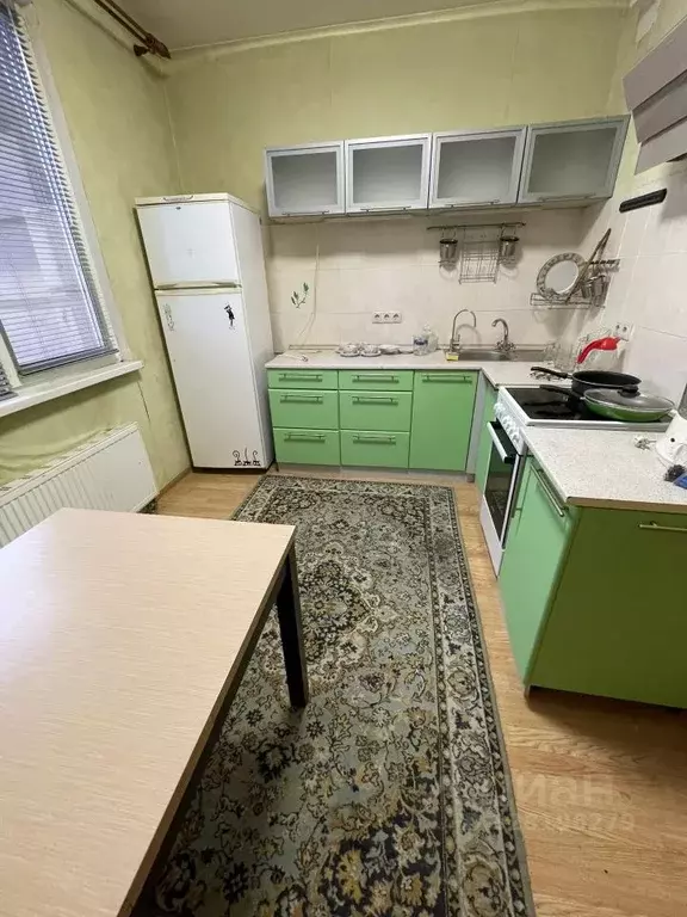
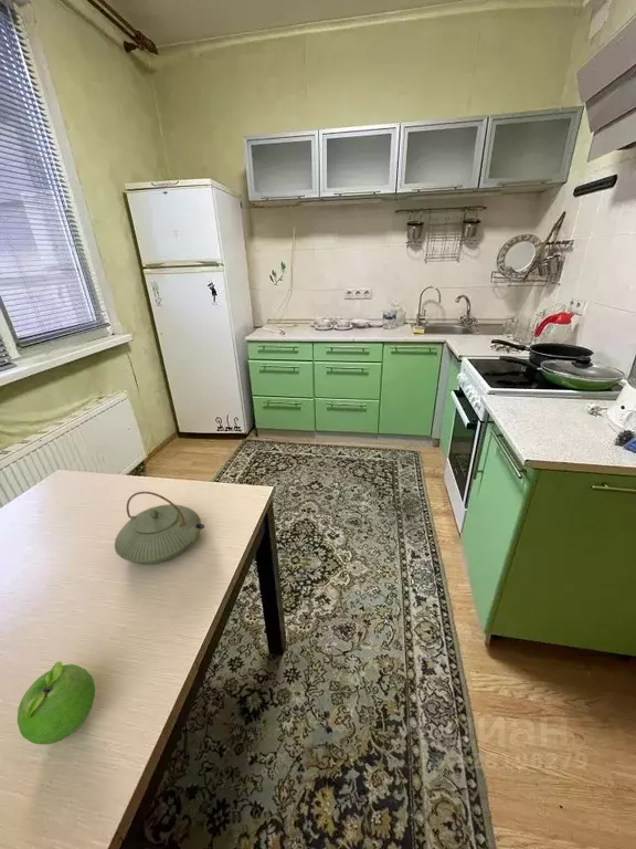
+ teapot (160, 518)
+ fruit (57, 701)
